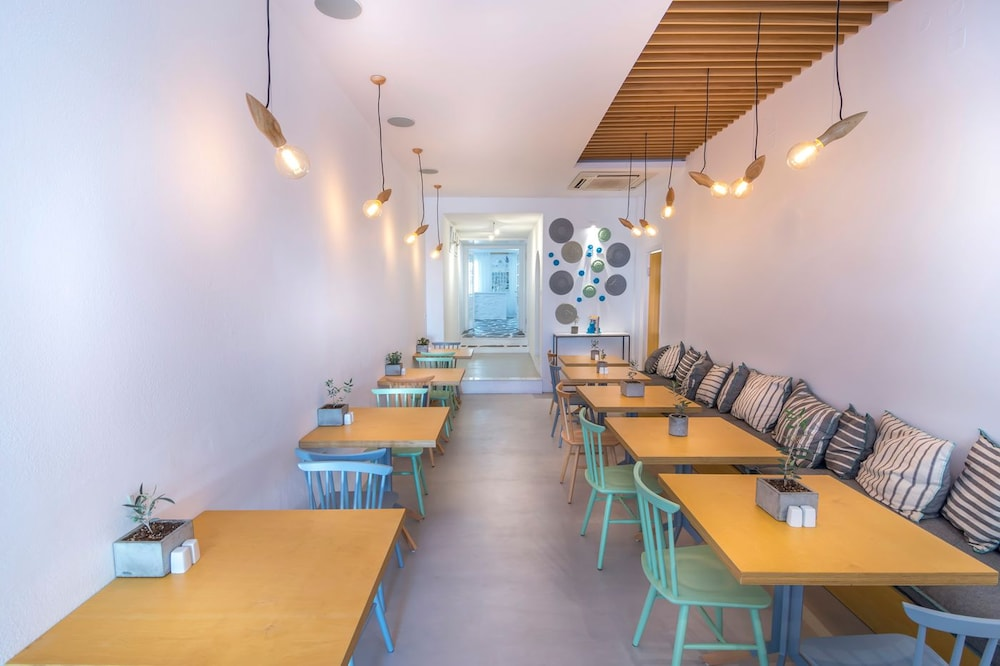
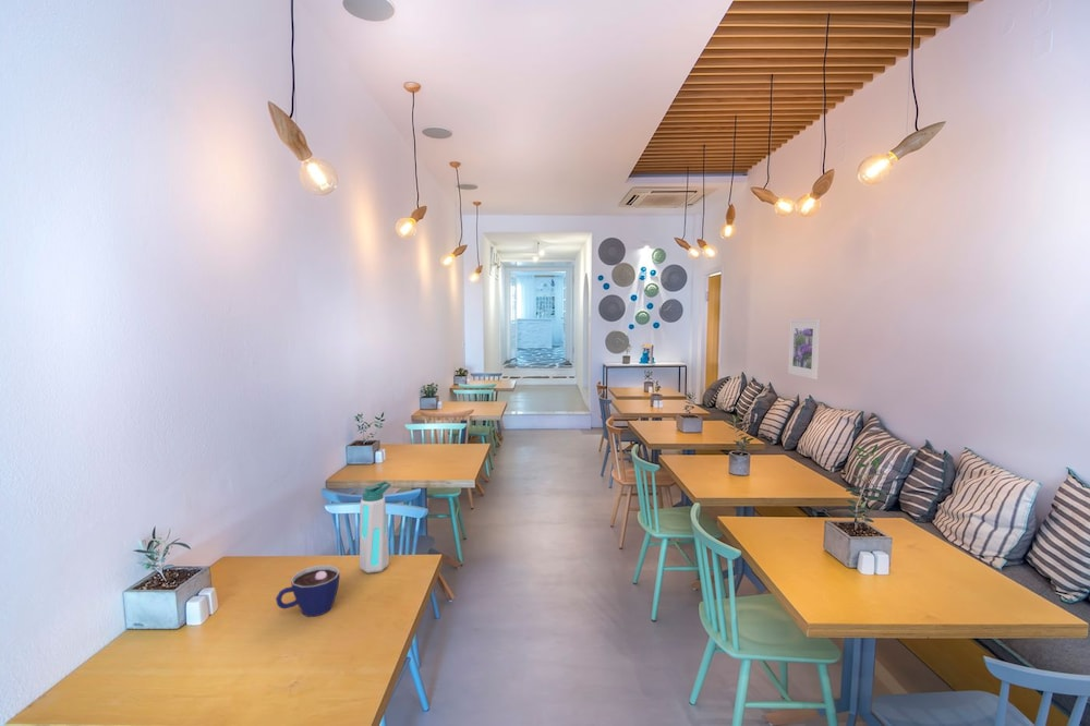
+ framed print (802, 348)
+ cup (307, 593)
+ water bottle (375, 525)
